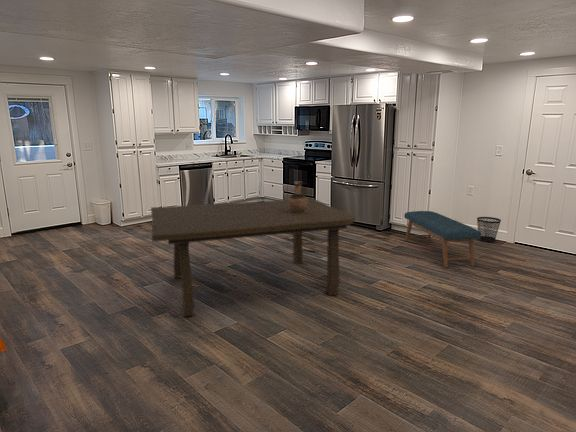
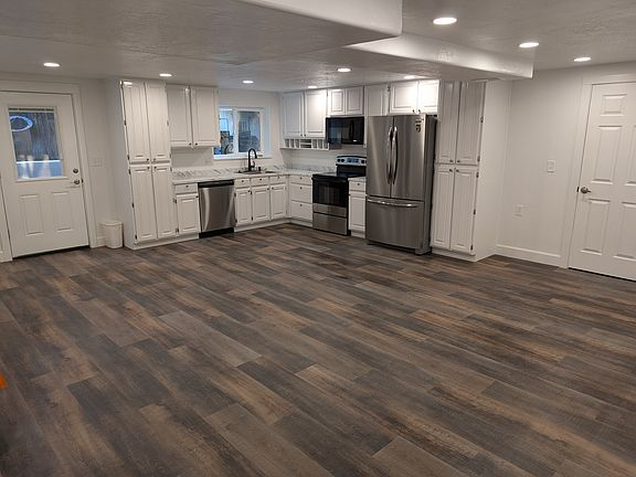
- bench (437, 235)
- ceramic jug (297, 196)
- dining table (249, 236)
- wastebasket (487, 229)
